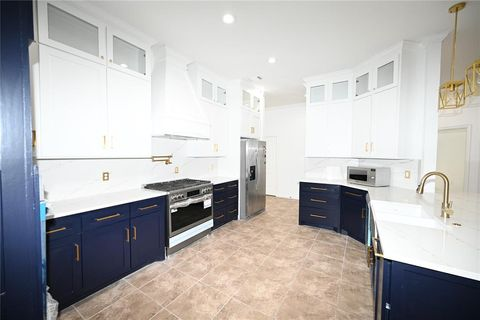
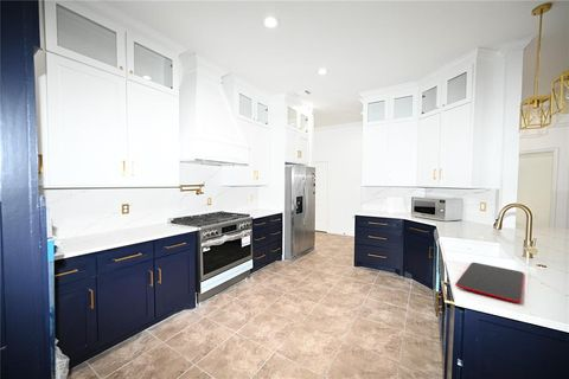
+ cutting board (491, 278)
